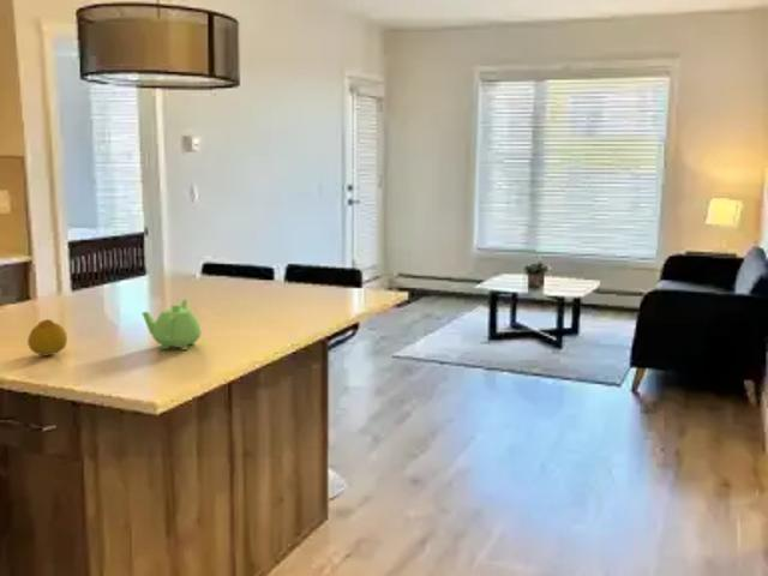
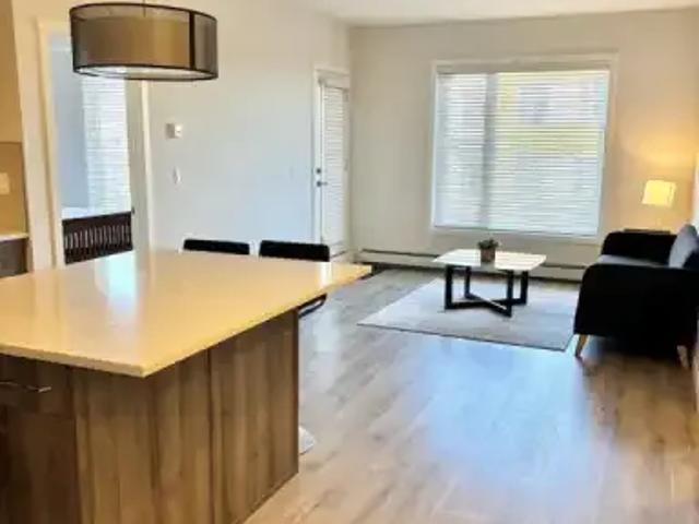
- teapot (172, 324)
- fruit (47, 337)
